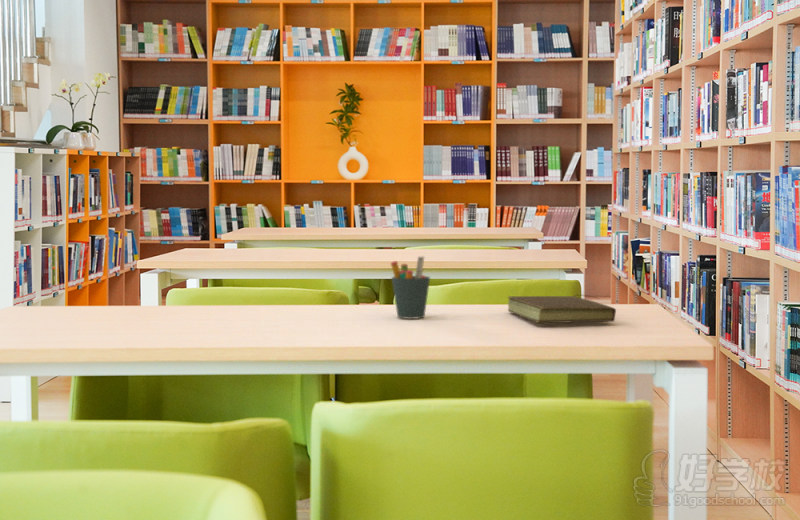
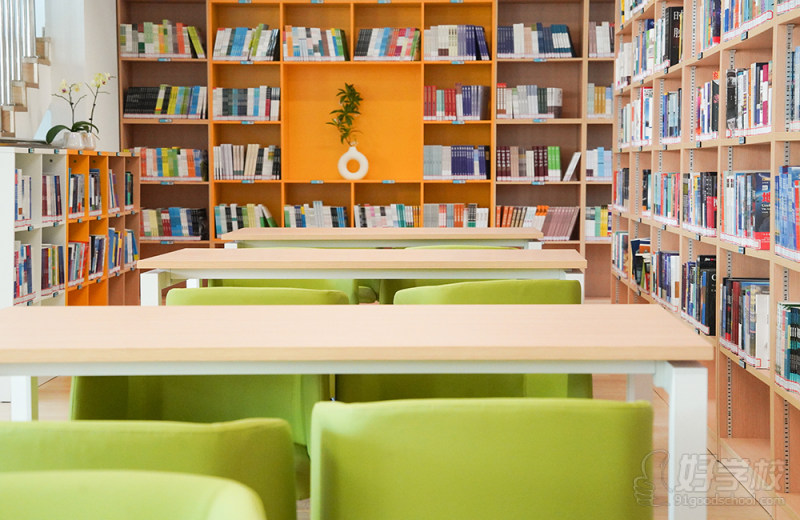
- pen holder (410, 286)
- book (569, 308)
